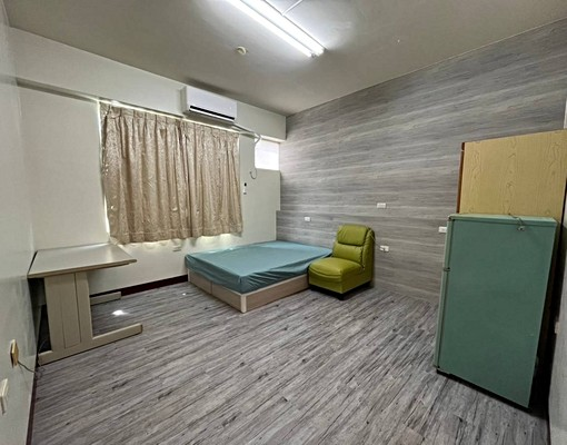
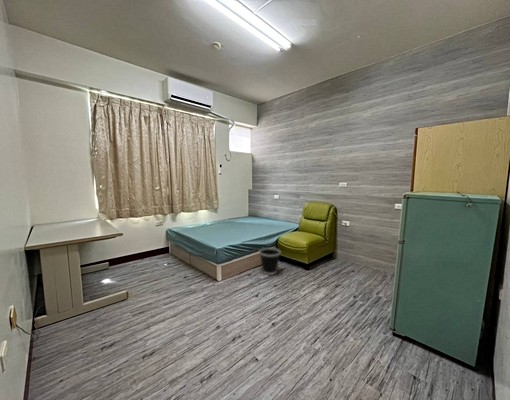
+ wastebasket (269, 261)
